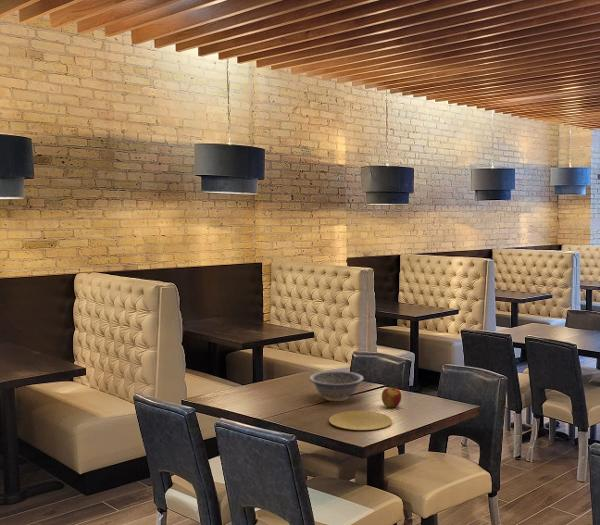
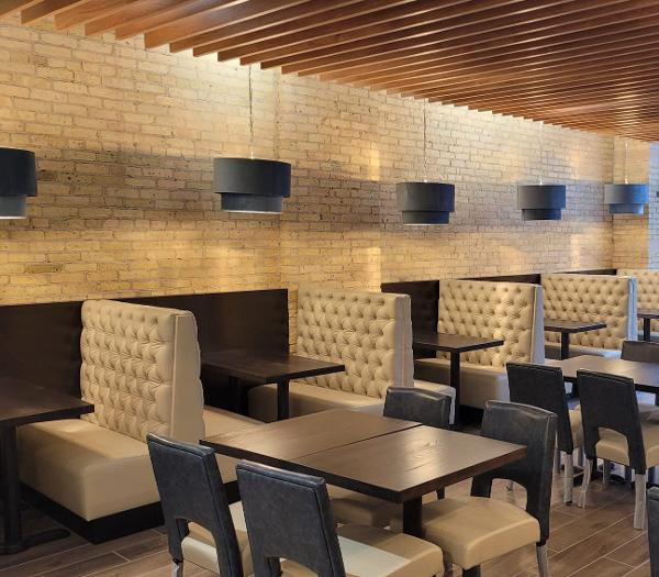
- apple (391, 396)
- plate (360, 420)
- decorative bowl (336, 387)
